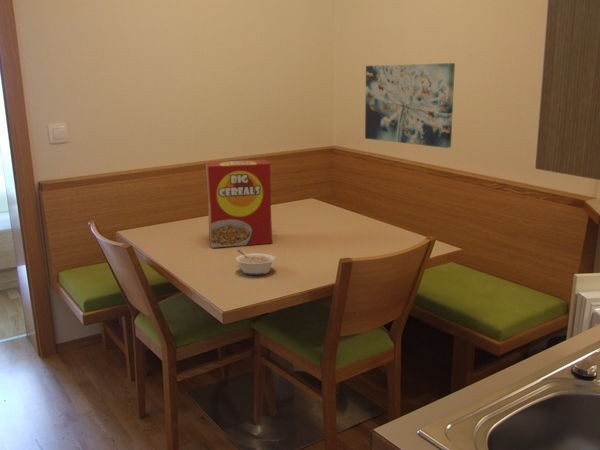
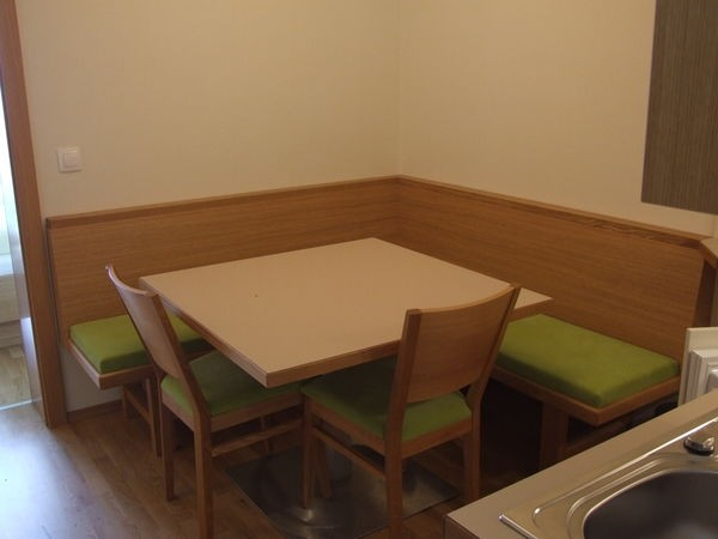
- legume (254, 263)
- wall art (405, 104)
- cereal box (238, 202)
